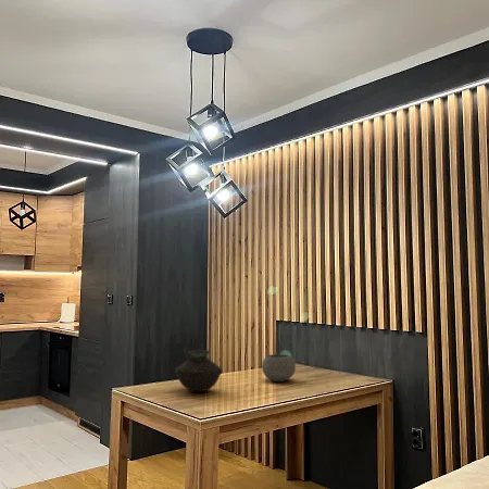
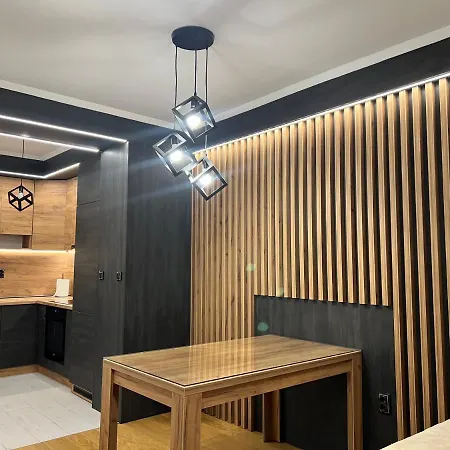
- vase (198, 371)
- bowl (278, 367)
